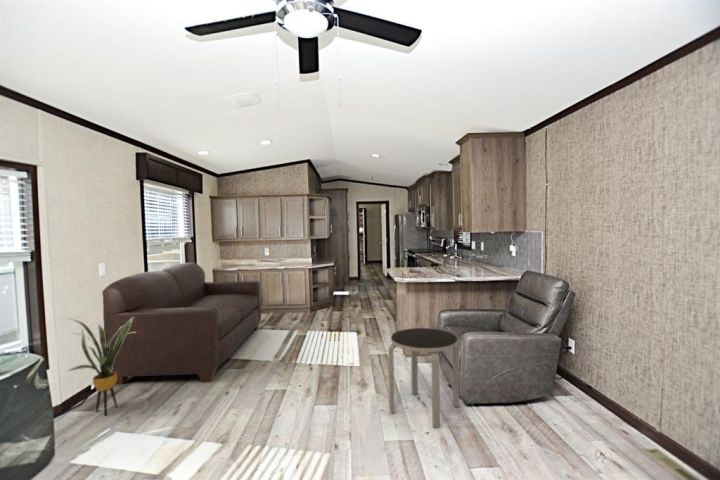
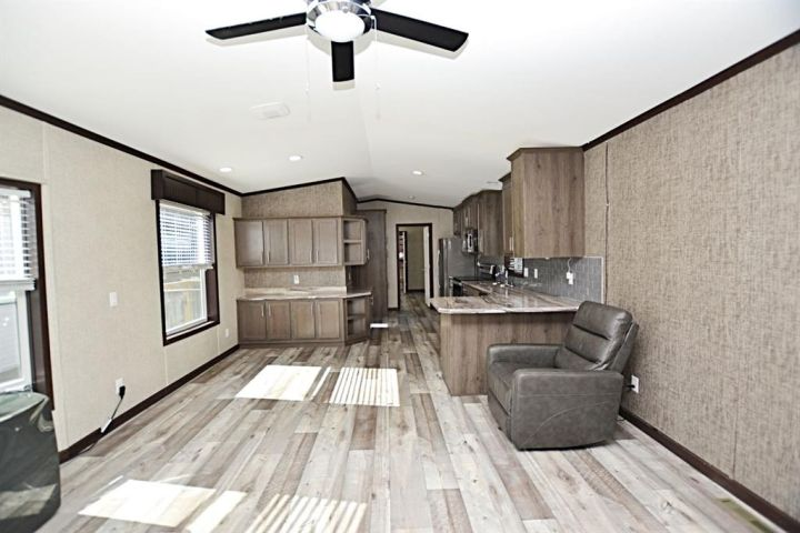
- sofa (200, 308)
- house plant (103, 363)
- side table (417, 372)
